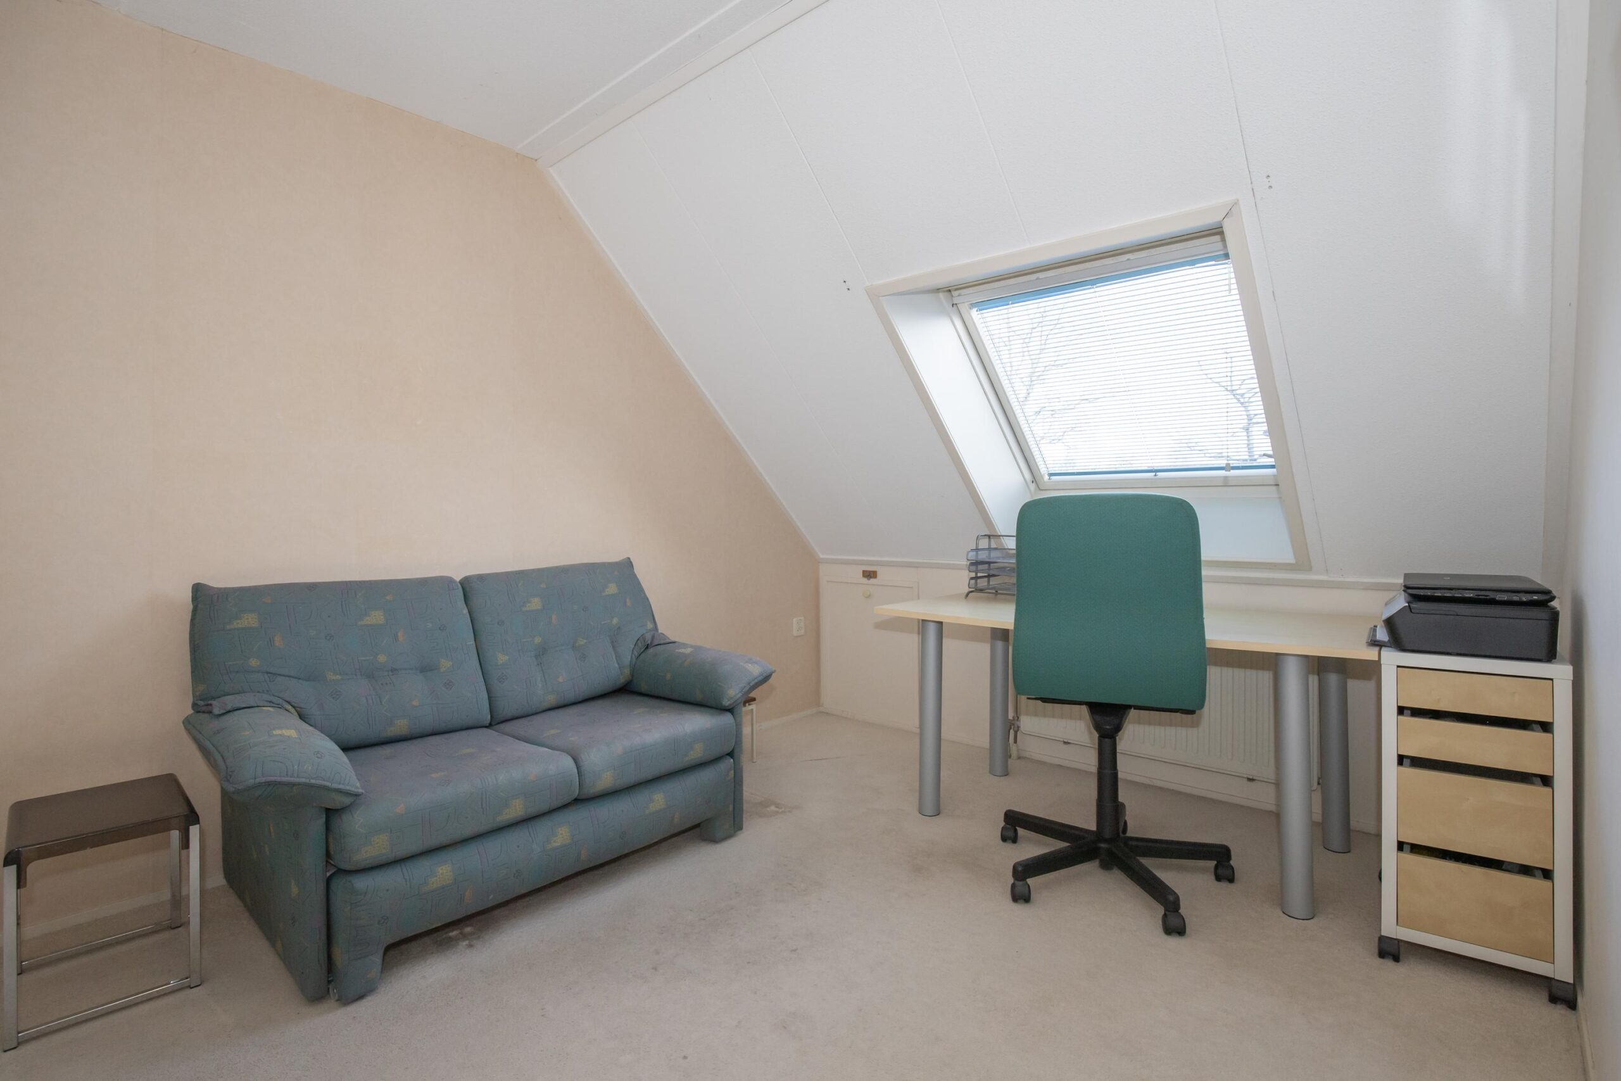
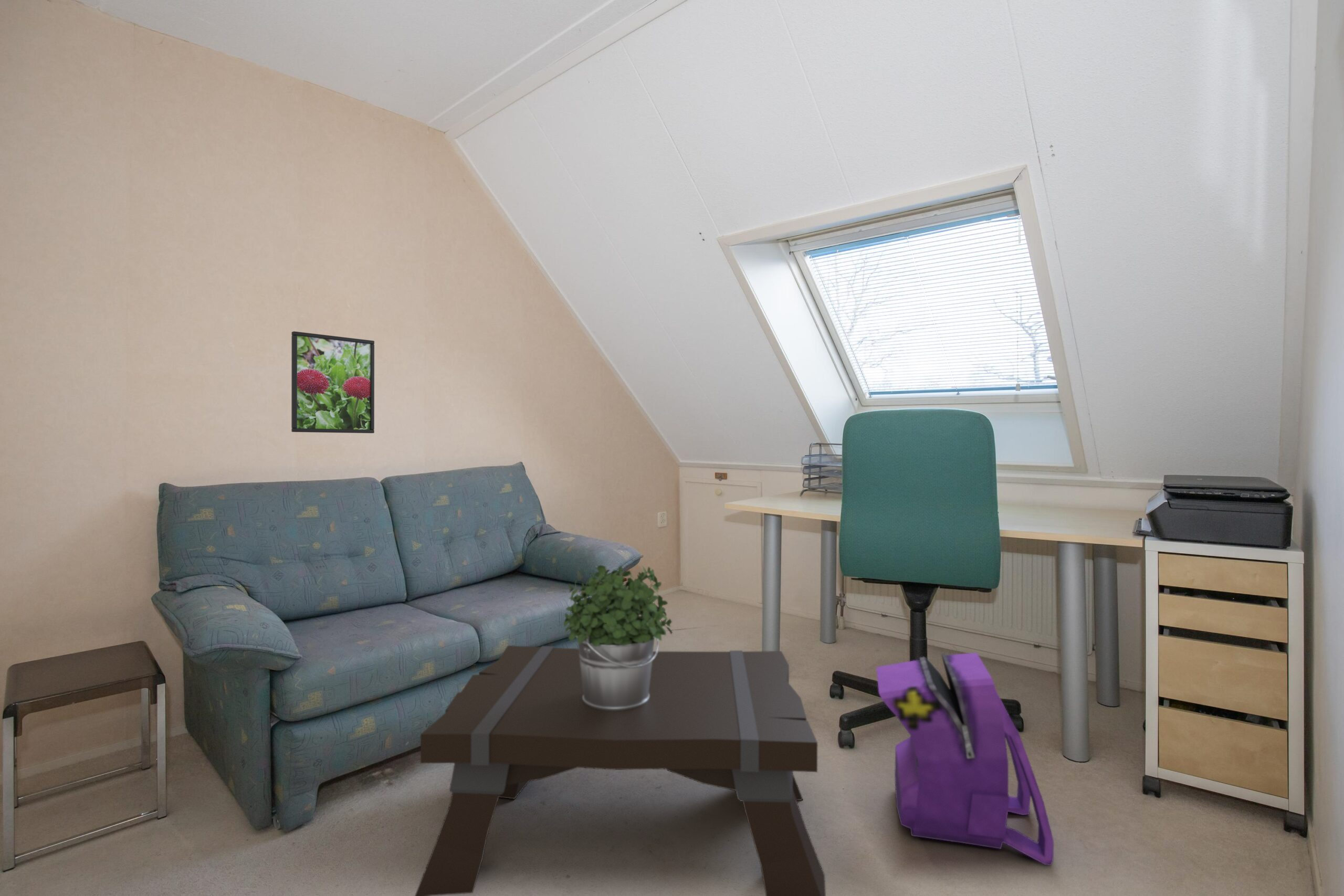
+ coffee table (631, 757)
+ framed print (334, 384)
+ backpack (955, 741)
+ potted plant (623, 630)
